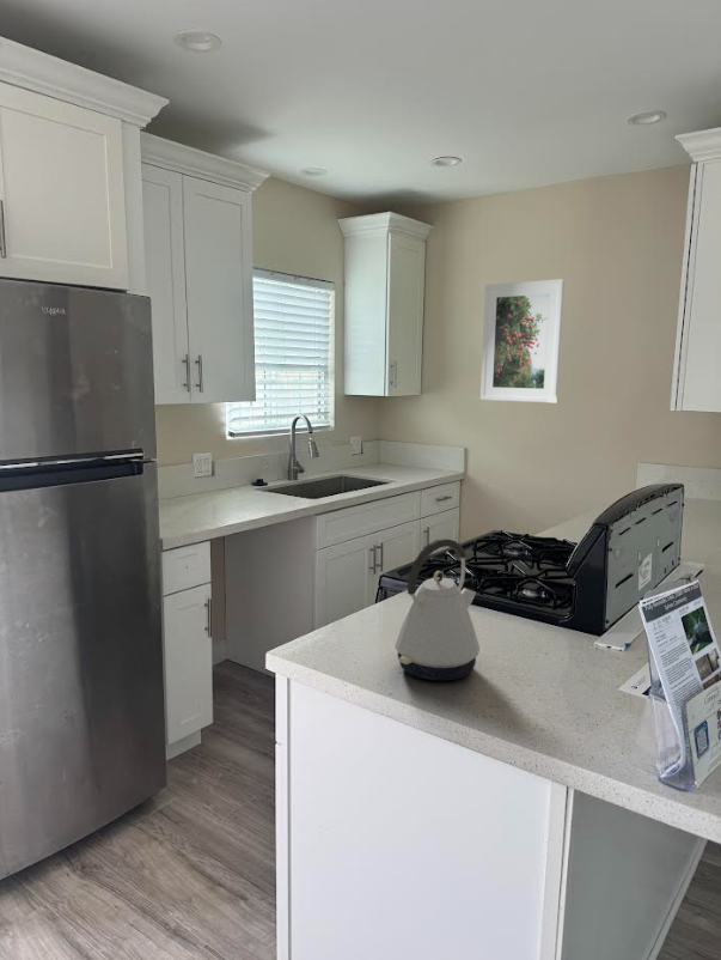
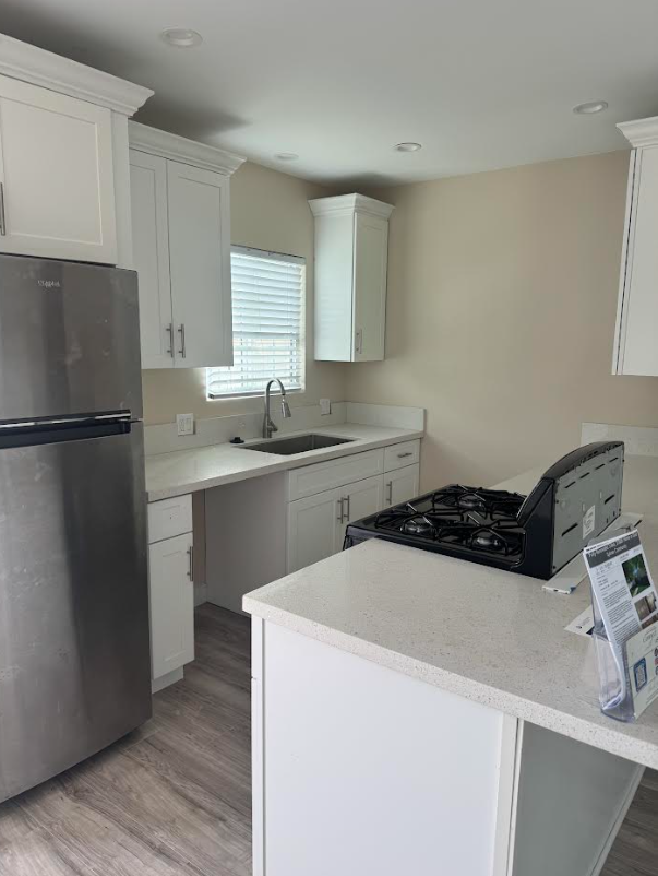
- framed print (520, 342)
- kettle (440, 603)
